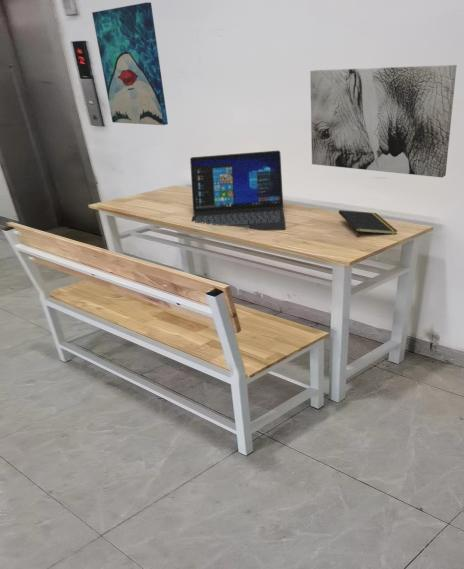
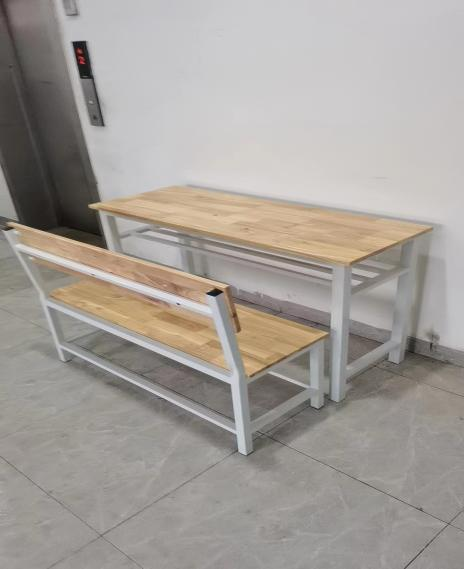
- notepad (366, 221)
- wall art (374, 120)
- wall art (129, 68)
- laptop (235, 191)
